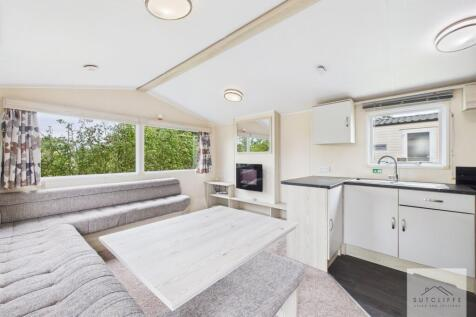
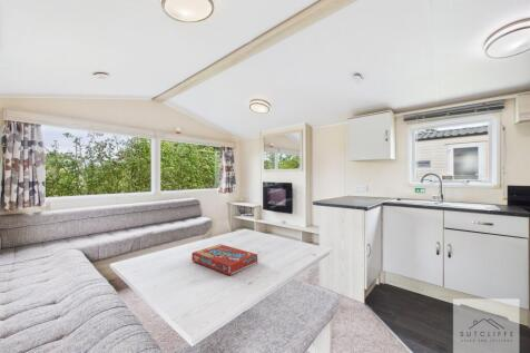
+ snack box (224, 257)
